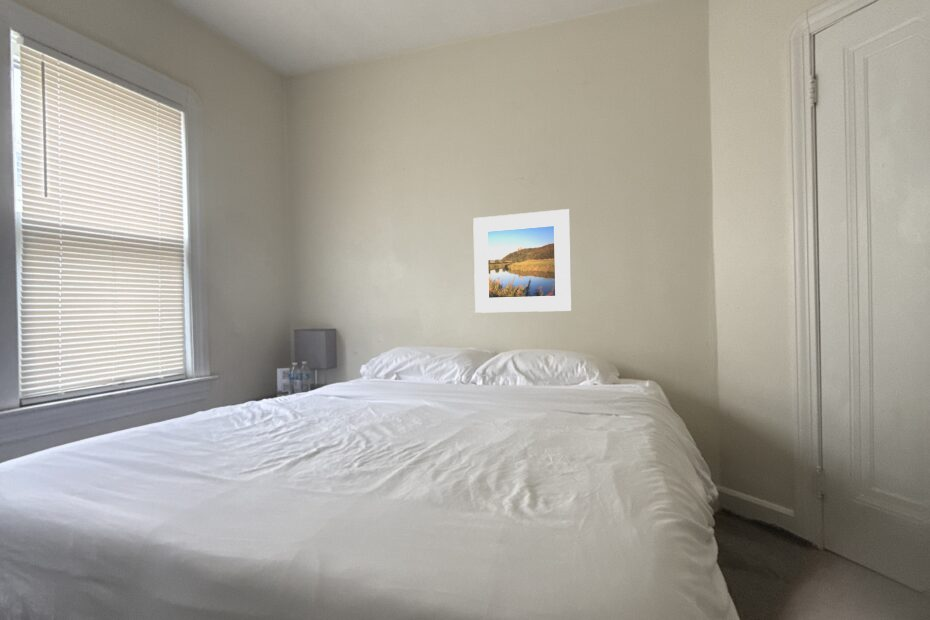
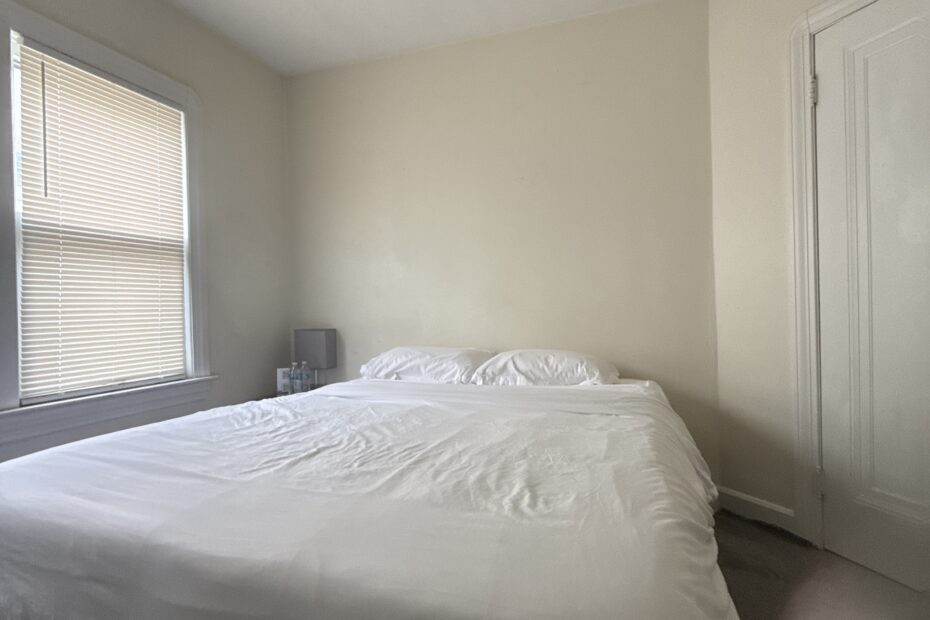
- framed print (520, 262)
